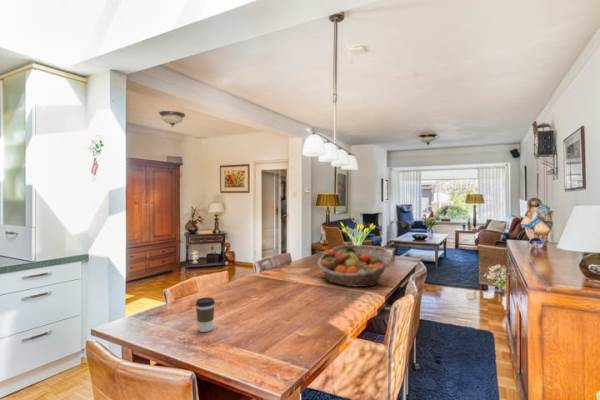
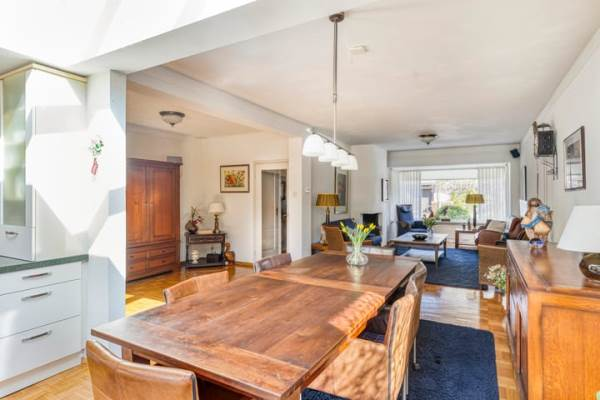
- fruit basket (353, 264)
- coffee cup (205, 314)
